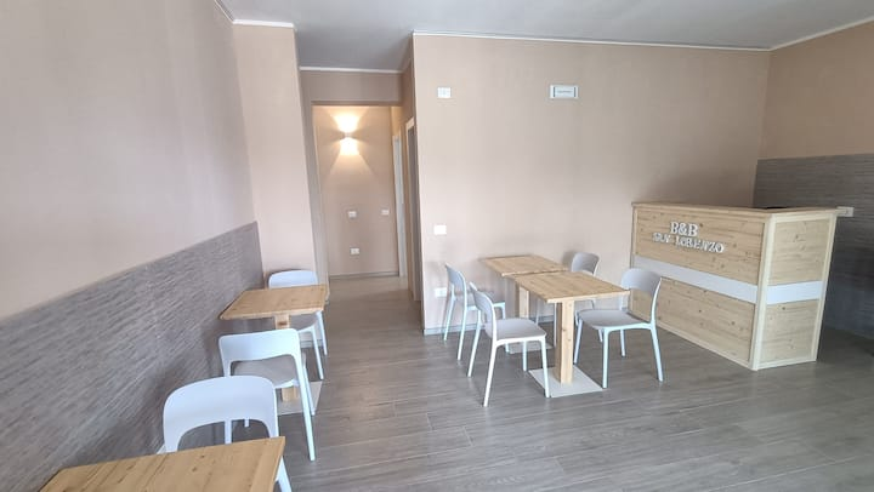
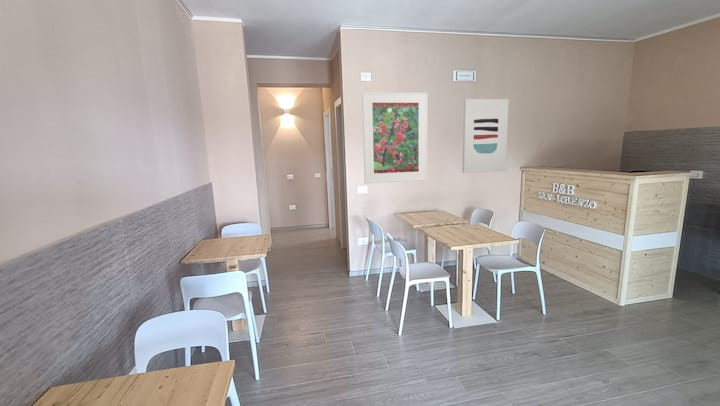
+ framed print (396, 138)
+ wall art (485, 136)
